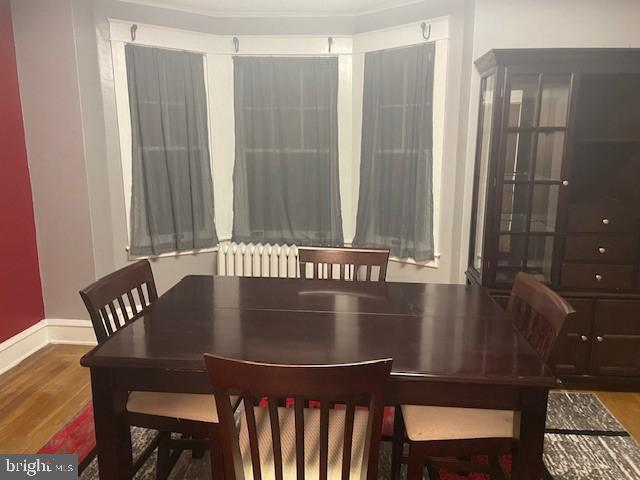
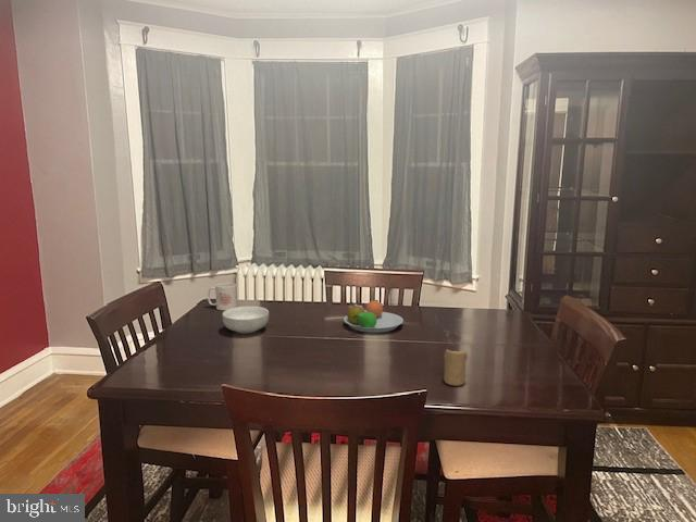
+ candle (455, 364)
+ fruit bowl (371, 313)
+ cereal bowl (246, 321)
+ mug (222, 296)
